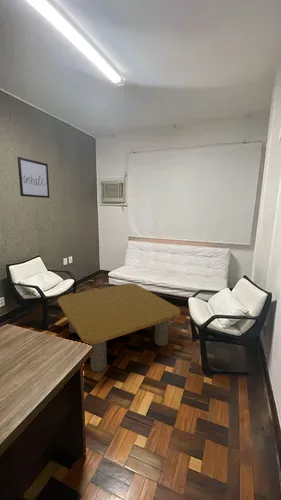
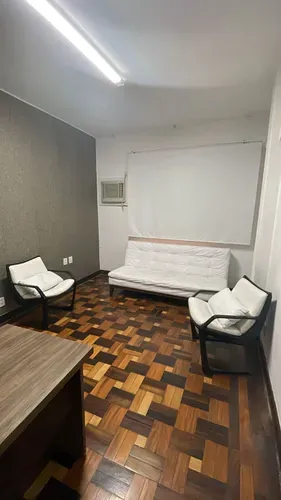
- coffee table (116, 319)
- wall art (34, 179)
